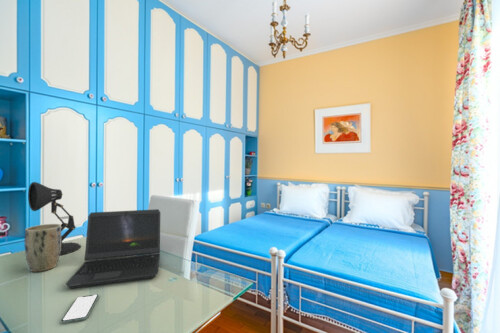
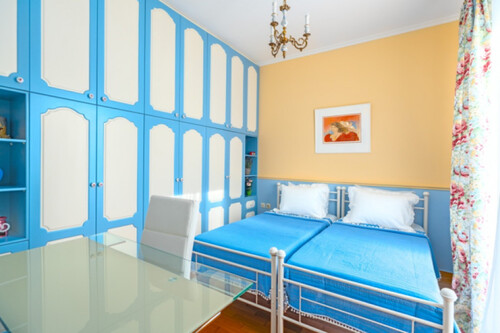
- smartphone (81, 307)
- desk lamp (57, 215)
- laptop computer (120, 243)
- plant pot (43, 247)
